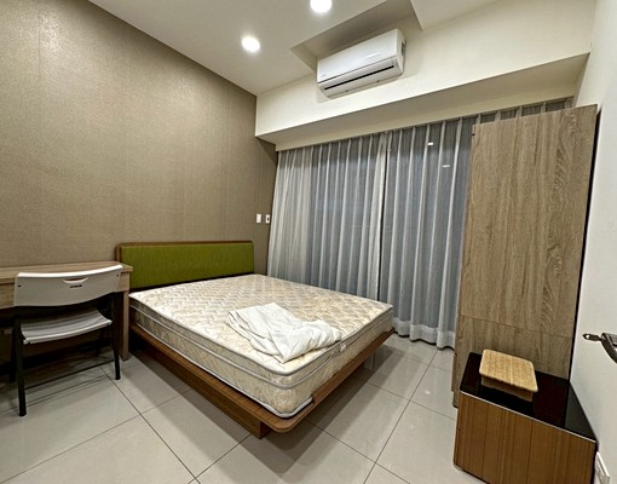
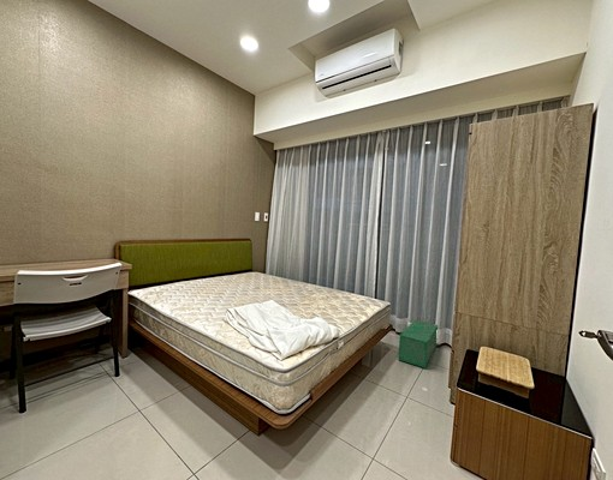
+ storage bin (418, 341)
